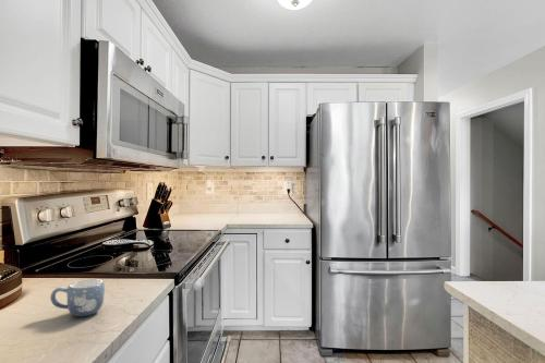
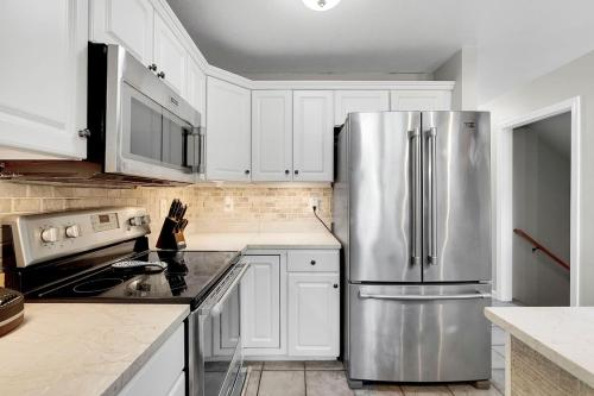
- mug (77, 299)
